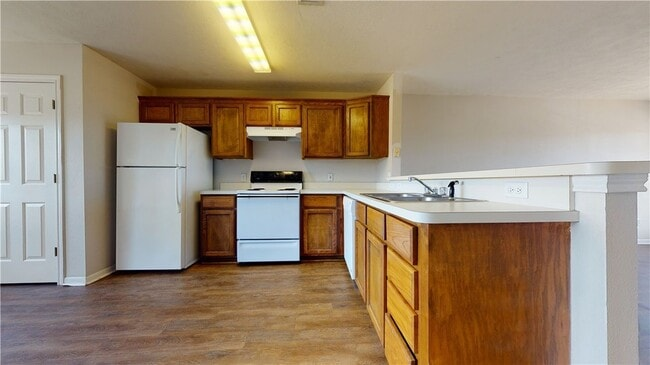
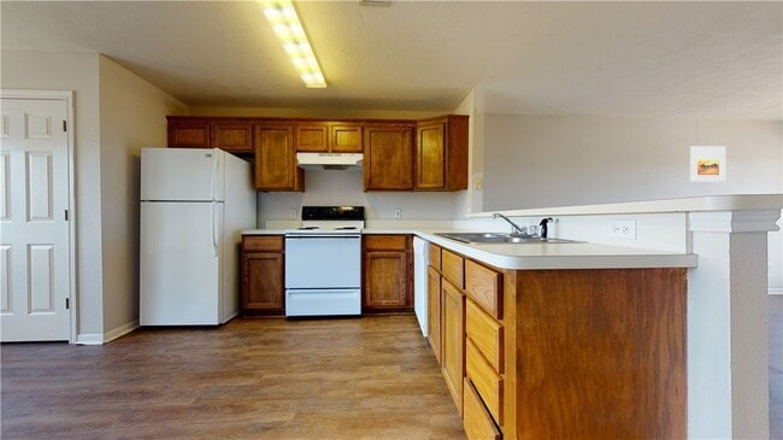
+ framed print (707, 163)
